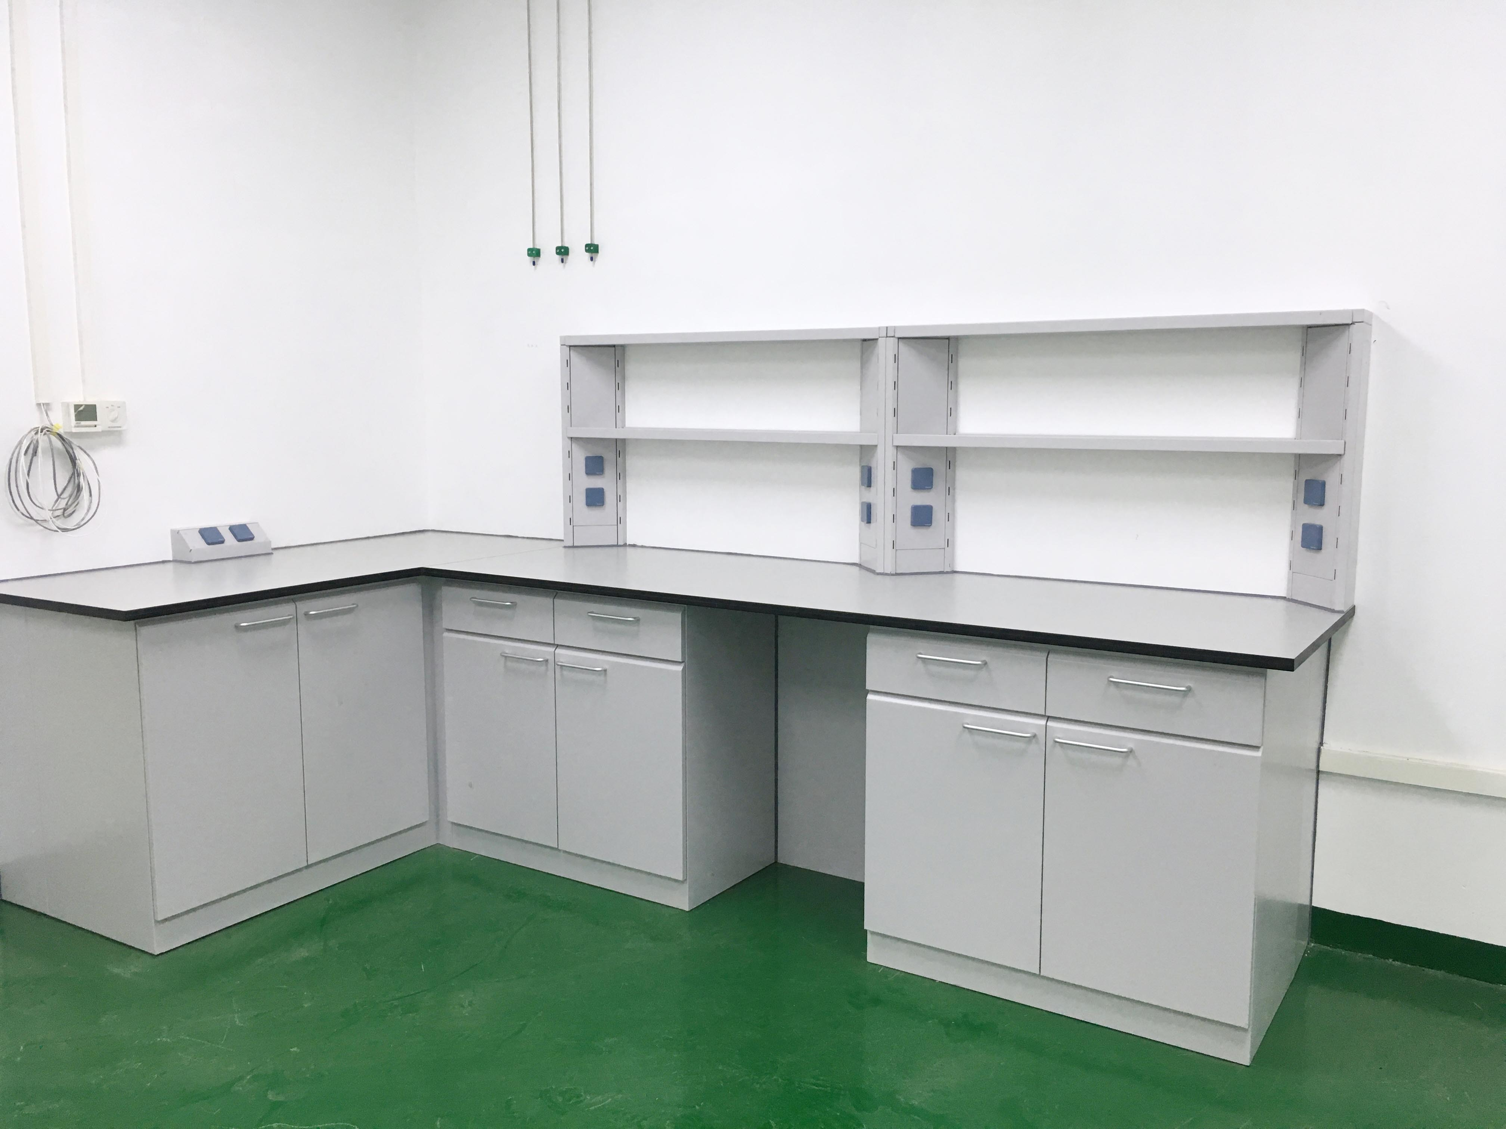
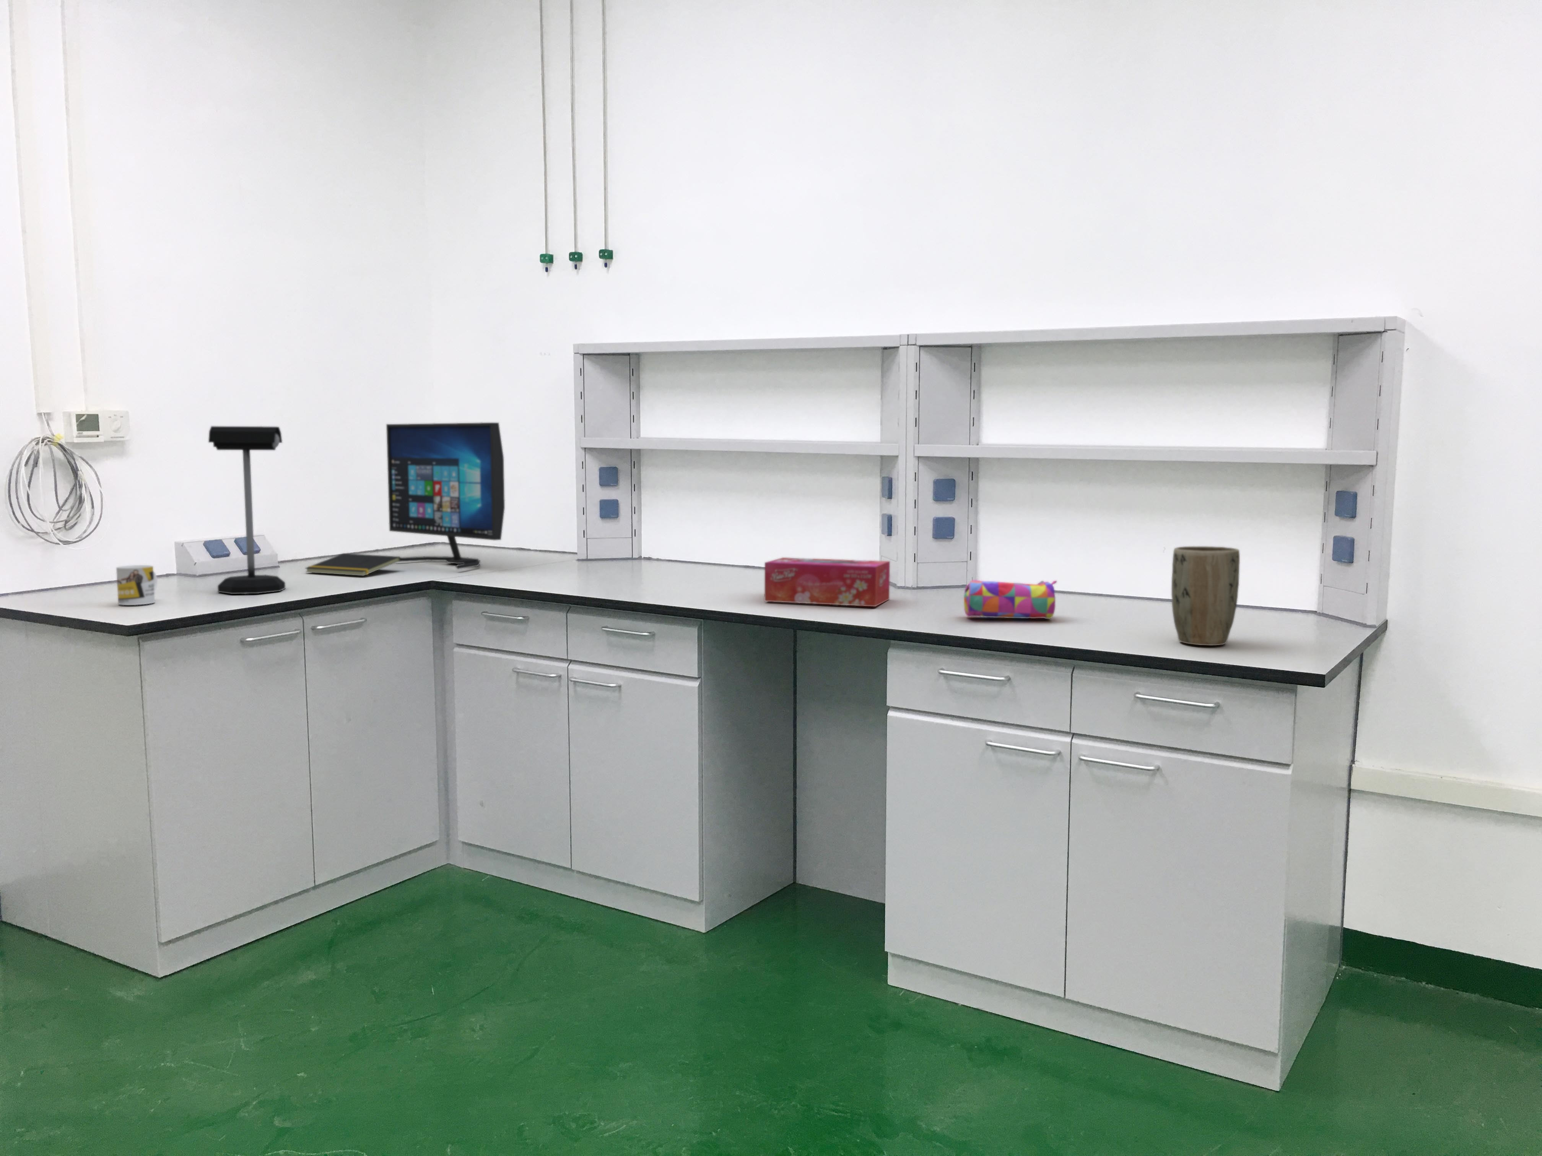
+ notepad (353, 565)
+ tissue box (828, 582)
+ mug (141, 584)
+ mailbox (249, 509)
+ computer monitor (444, 494)
+ pencil case (1010, 599)
+ plant pot (1204, 595)
